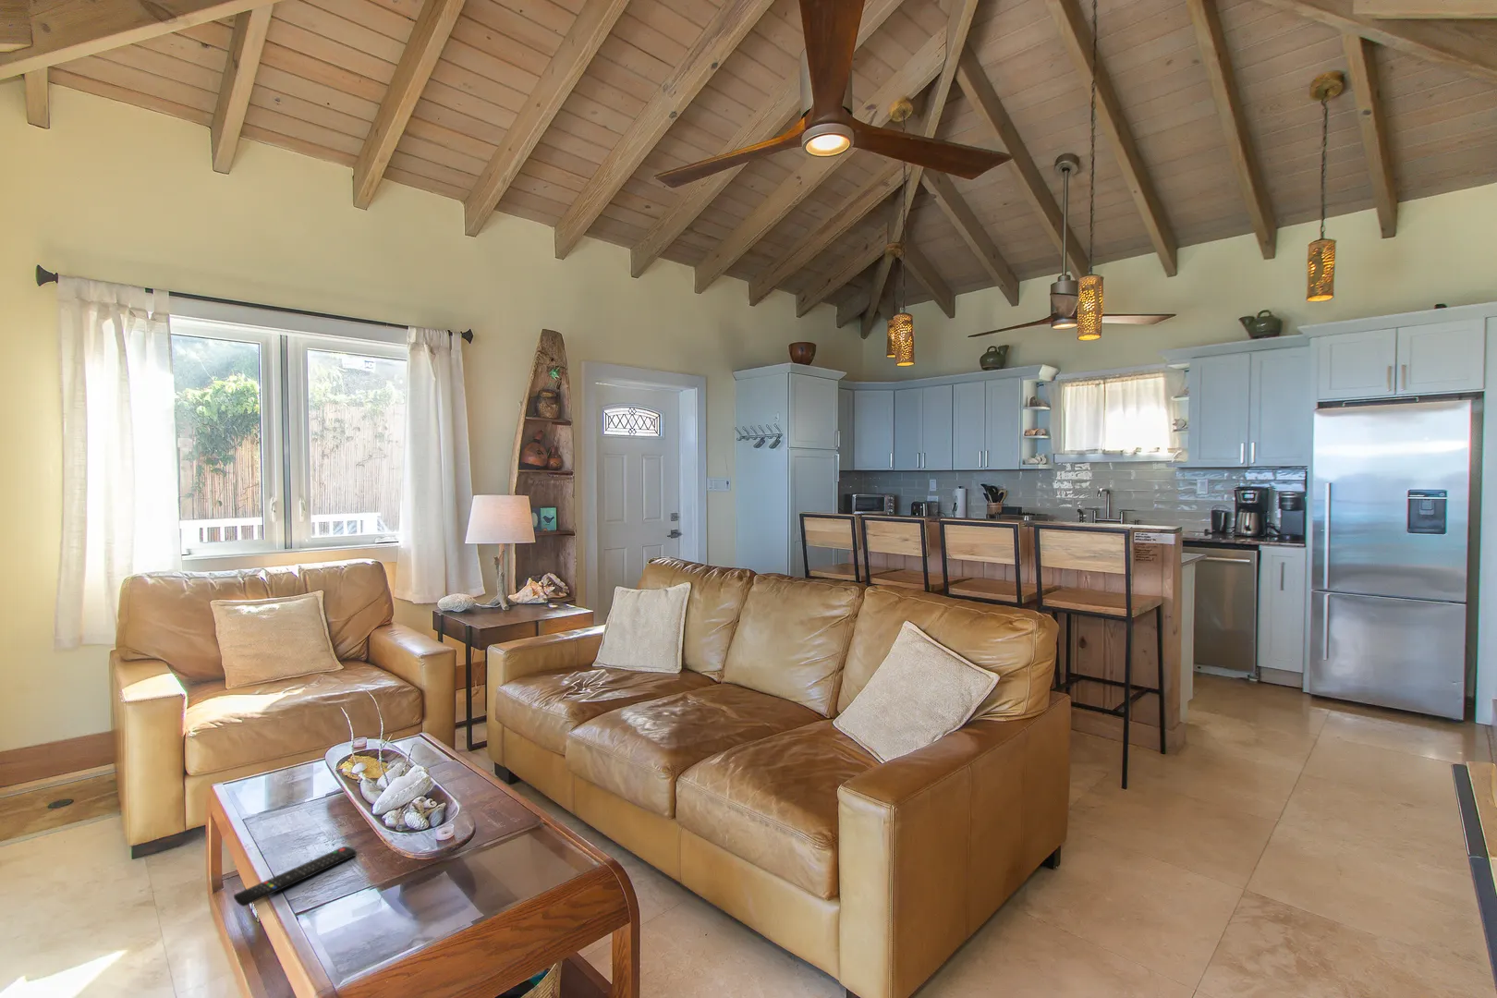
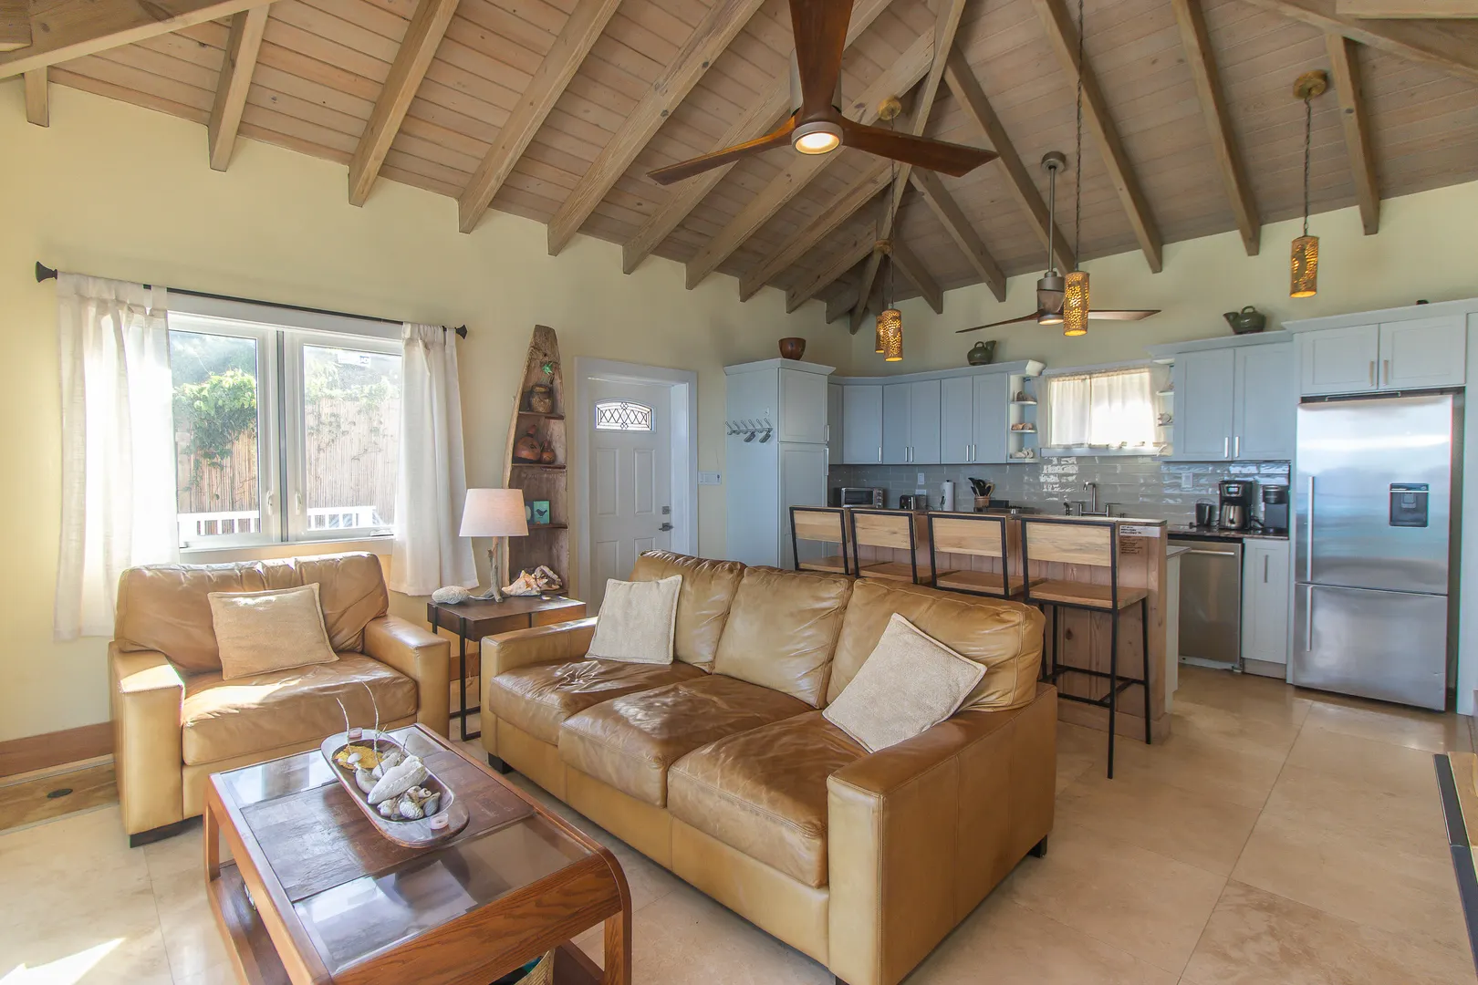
- remote control (300, 874)
